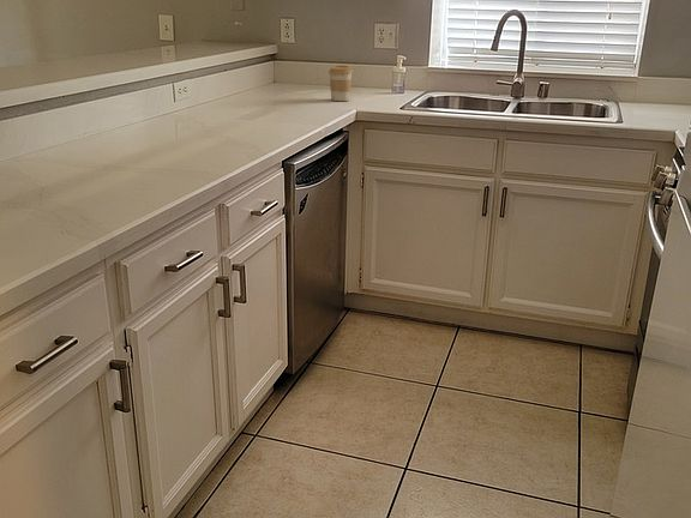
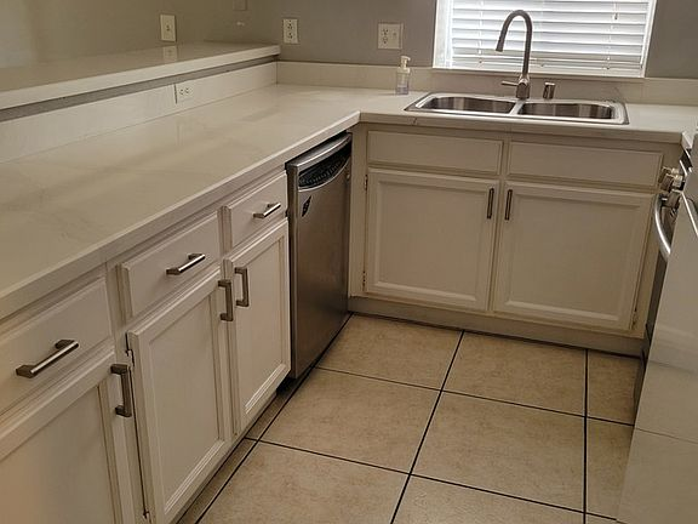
- coffee cup (340, 83)
